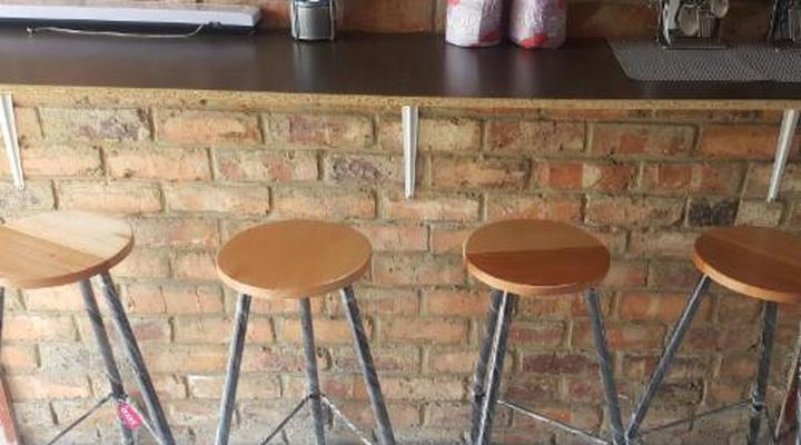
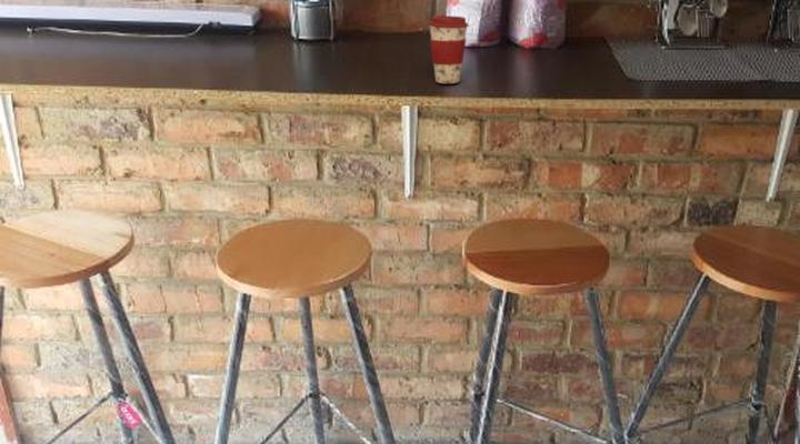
+ coffee cup (448, 49)
